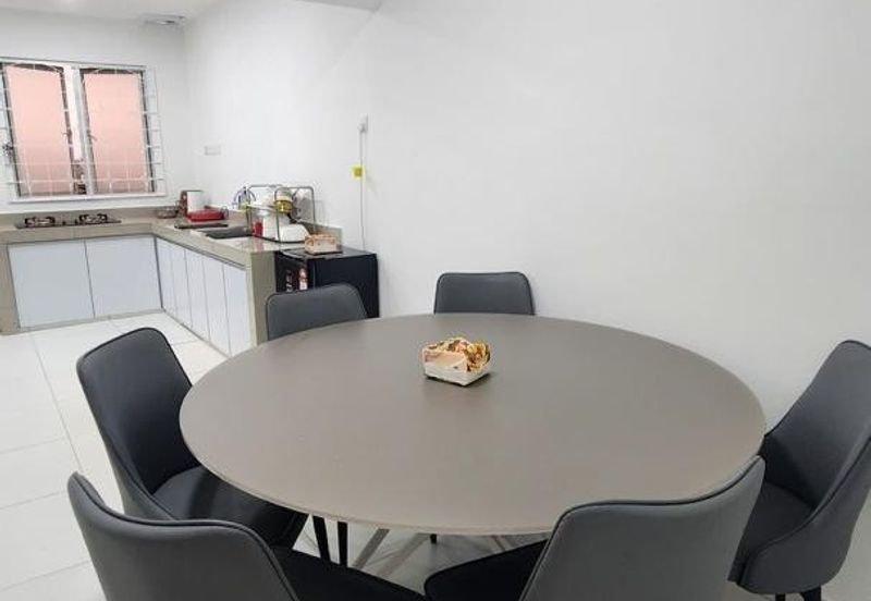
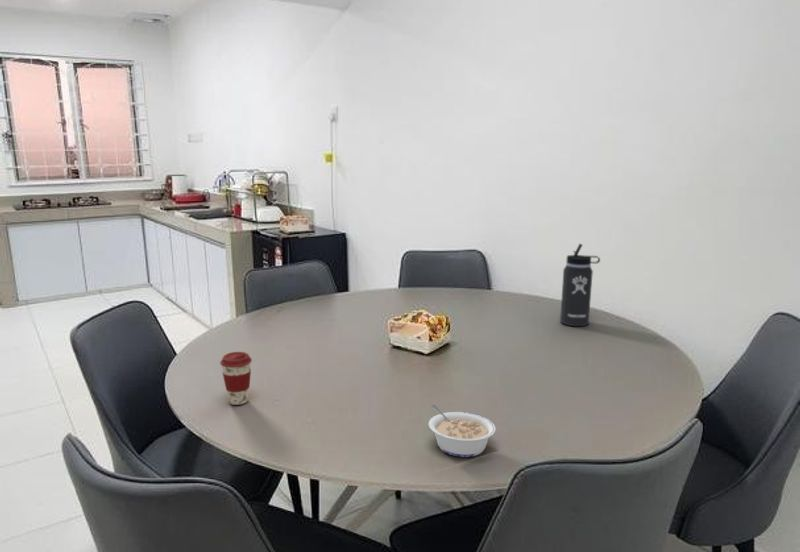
+ coffee cup (237, 378)
+ legume (458, 433)
+ thermos bottle (580, 283)
